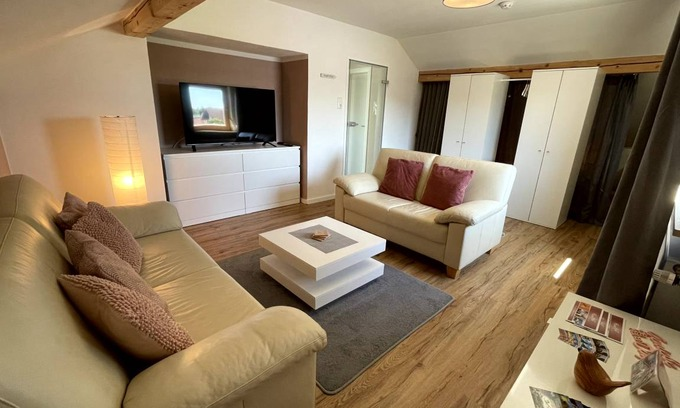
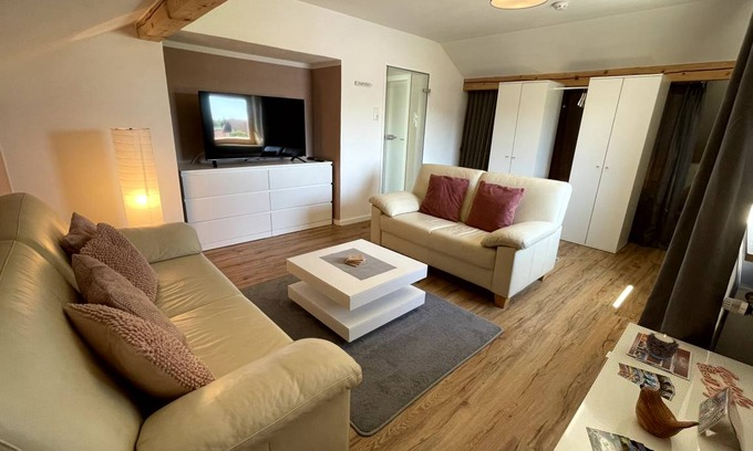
+ candle (661, 344)
